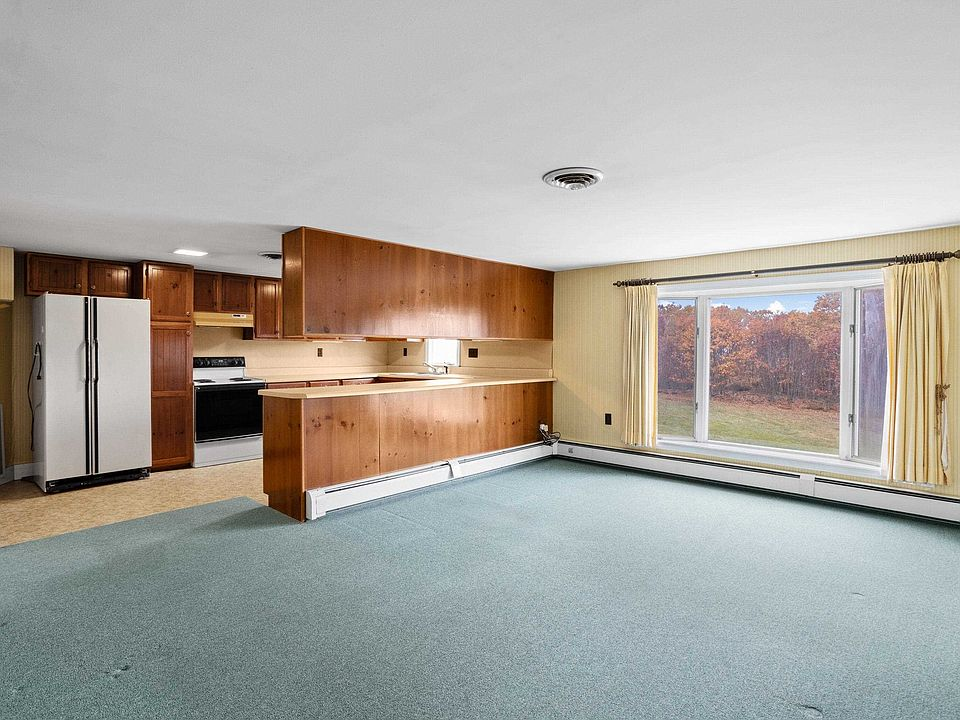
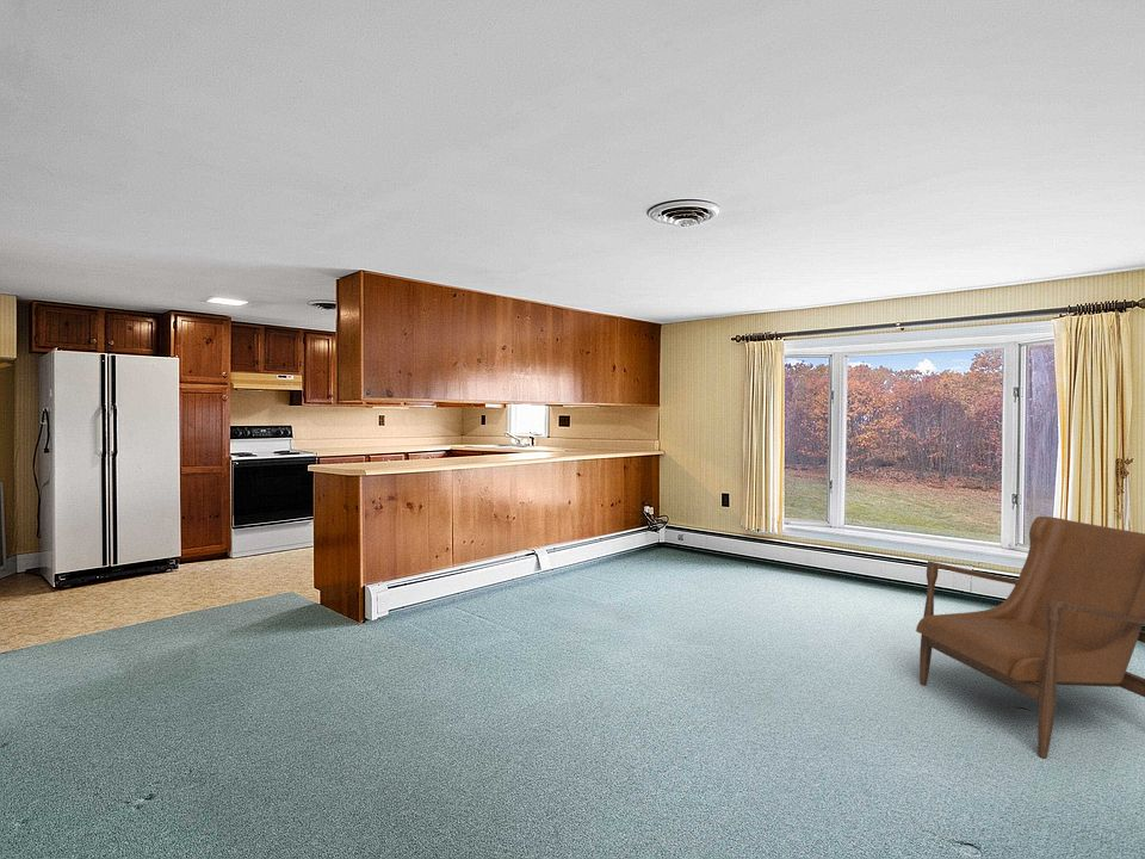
+ armchair (1039, 619)
